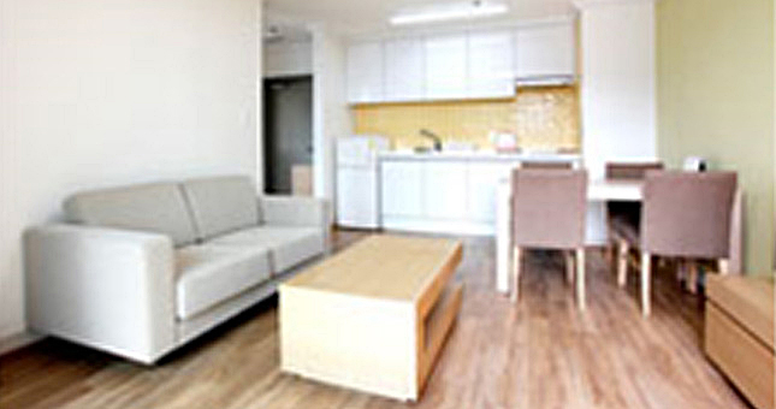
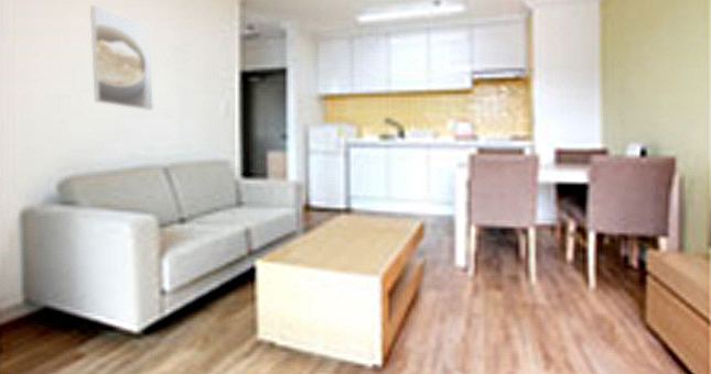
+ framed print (123, 62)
